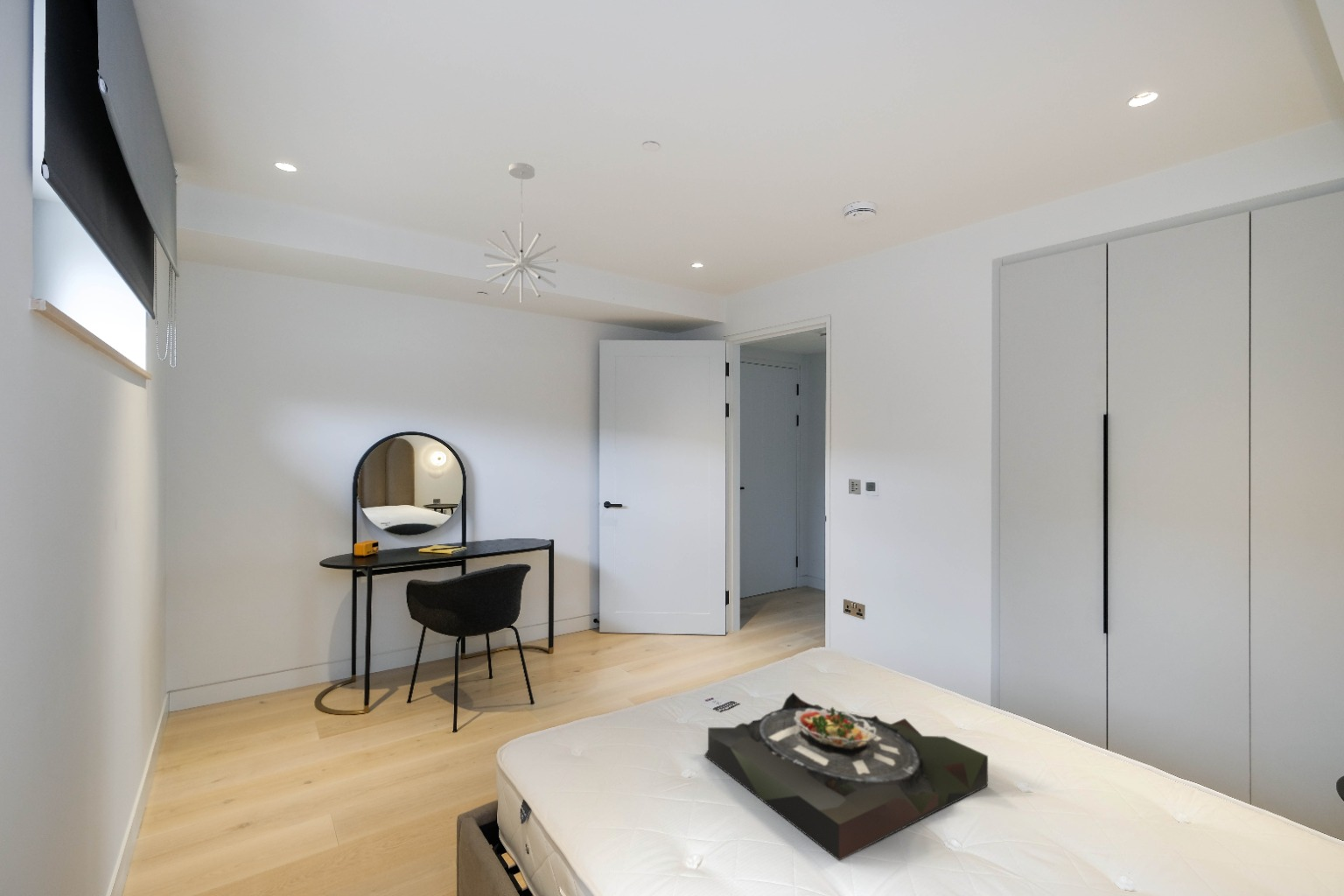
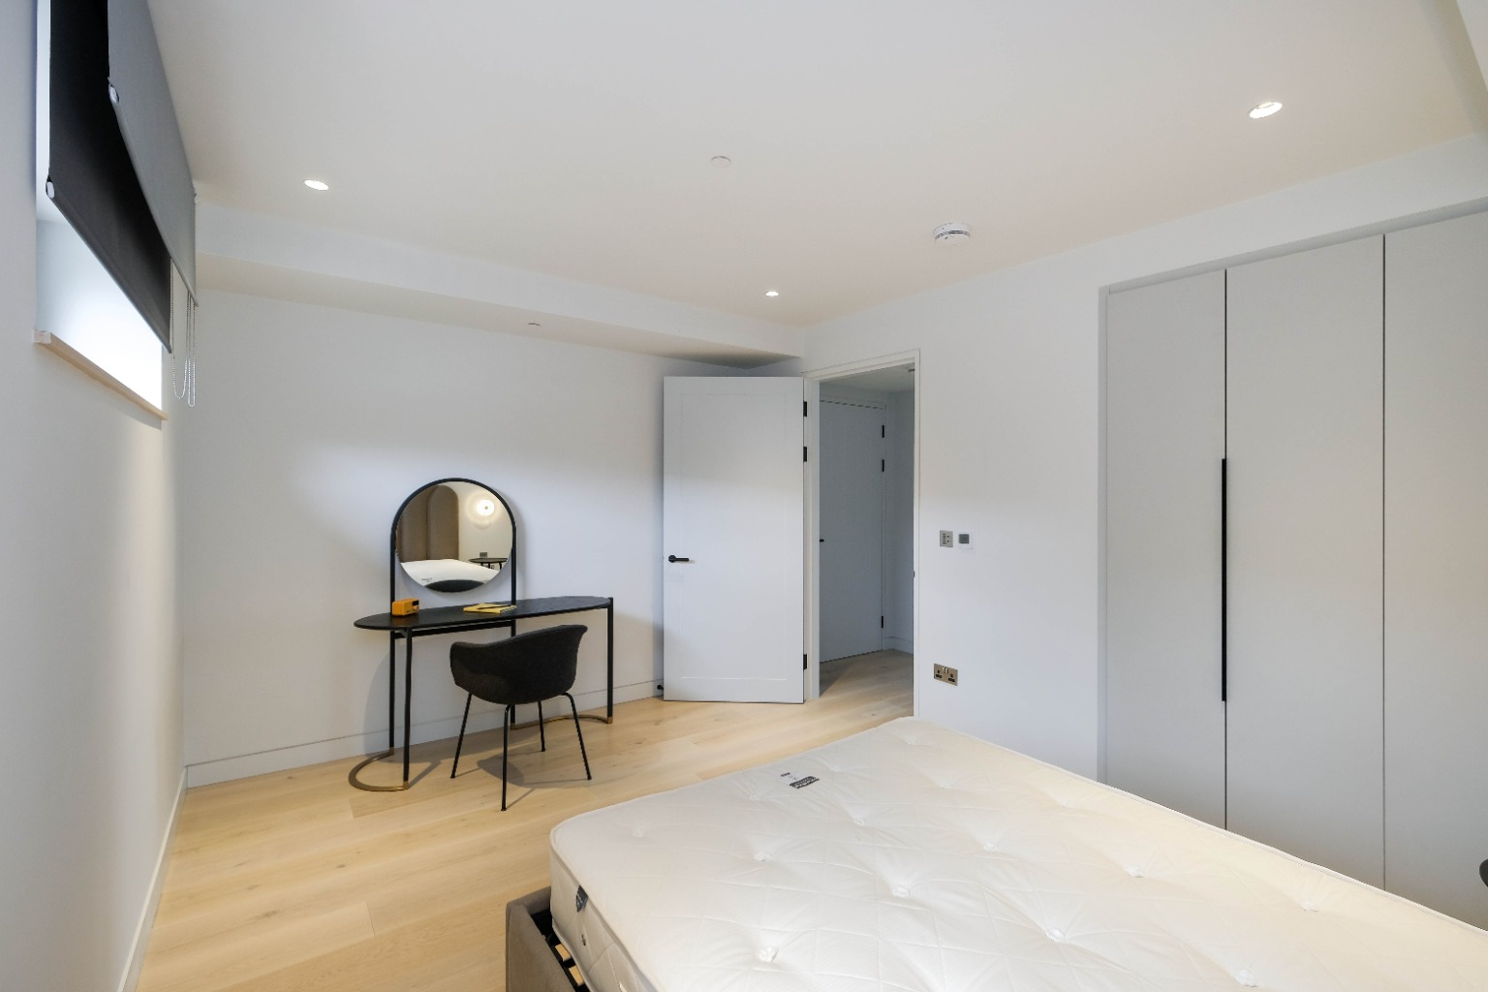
- pendant light (522, 233)
- serving tray (839, 737)
